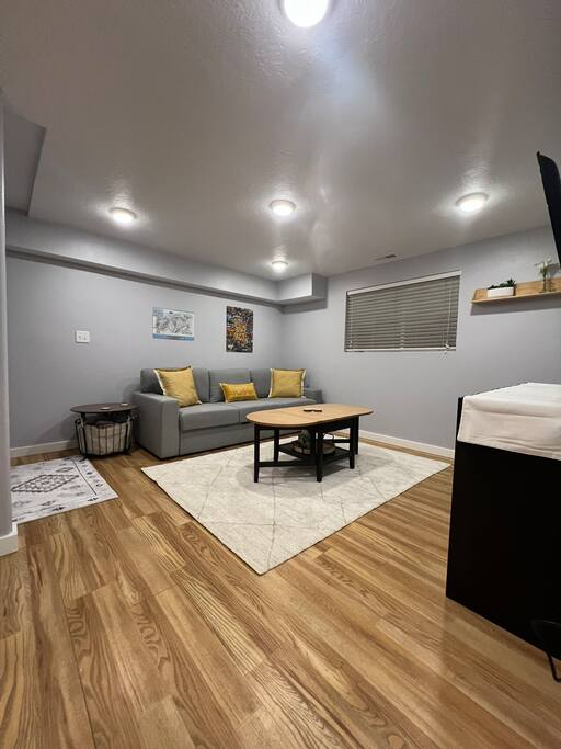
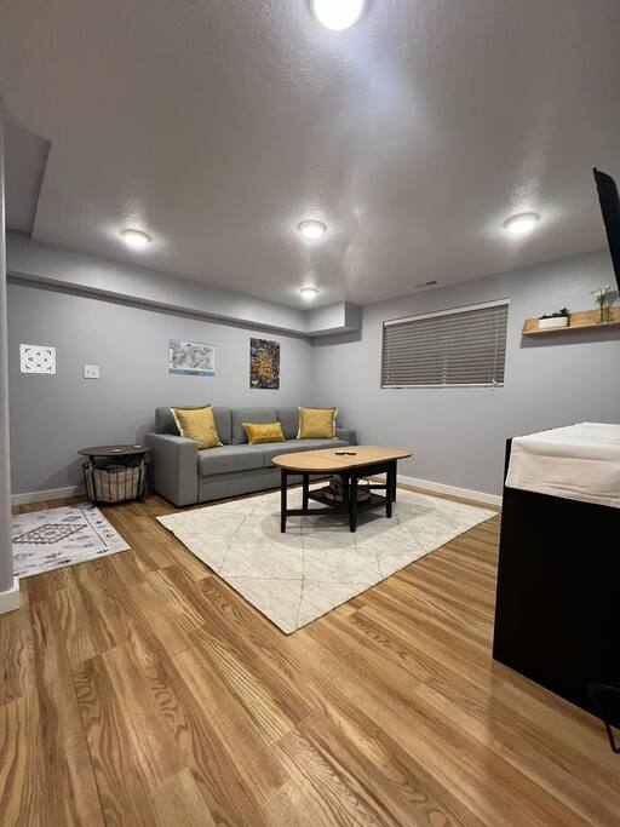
+ wall ornament (38, 360)
